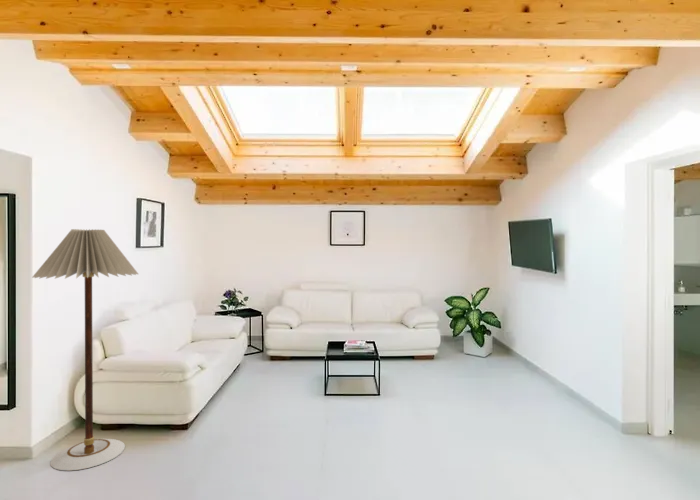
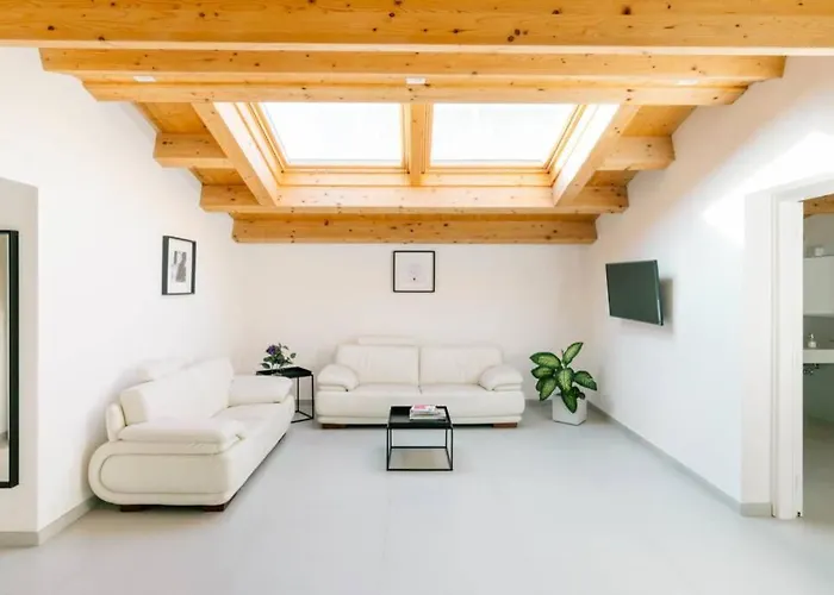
- floor lamp (88, 341)
